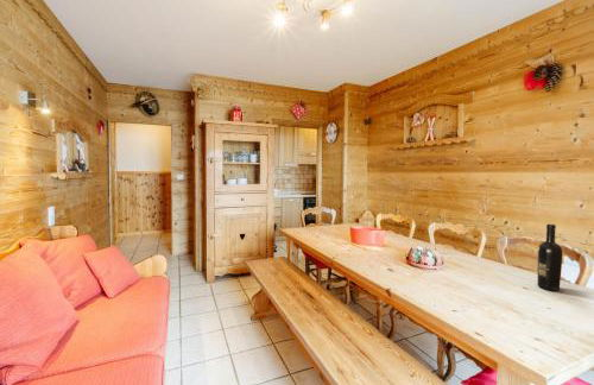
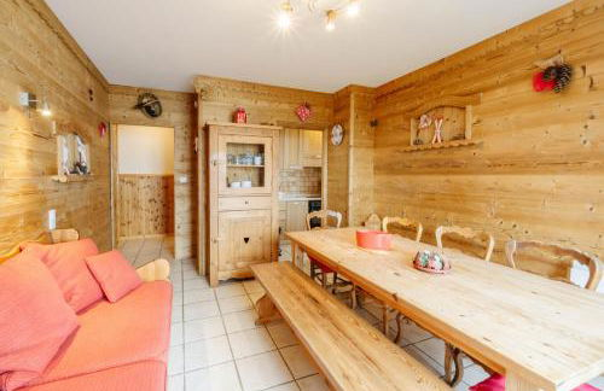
- wine bottle (549, 255)
